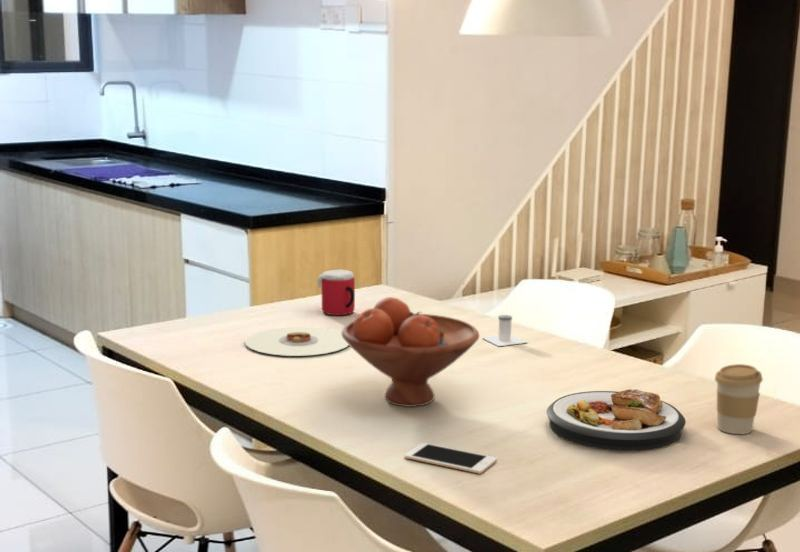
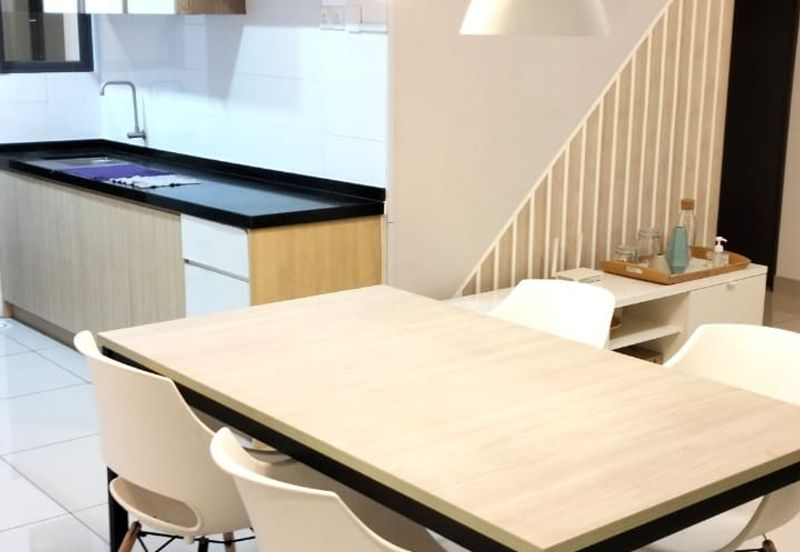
- cell phone (450, 457)
- plate (298, 337)
- mug (339, 293)
- coffee cup (737, 398)
- fruit bowl (410, 351)
- plate (615, 414)
- salt shaker (504, 328)
